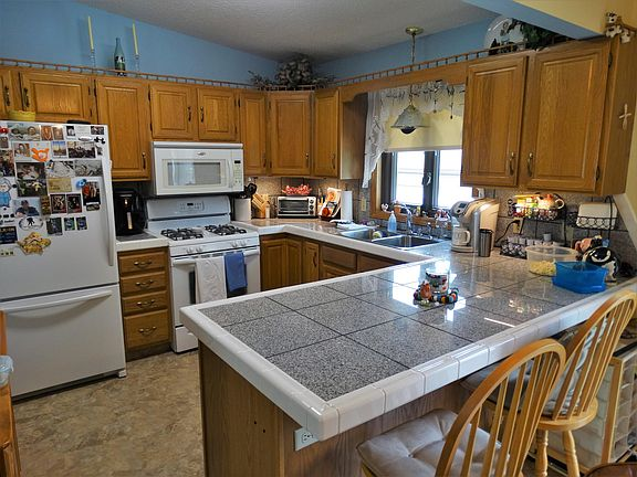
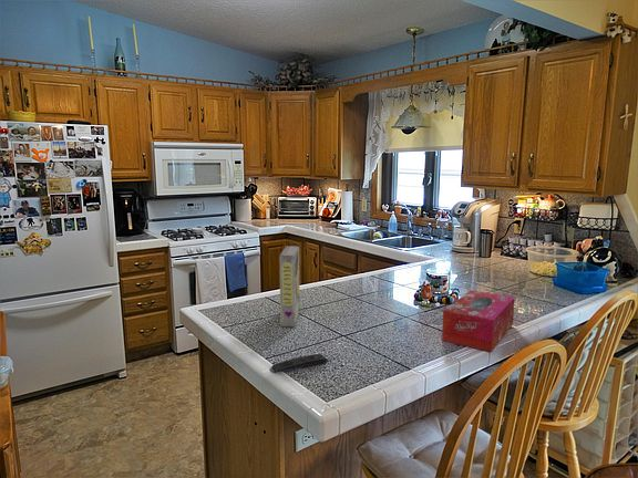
+ remote control (298, 363)
+ cereal box (290, 283)
+ tissue box (480, 318)
